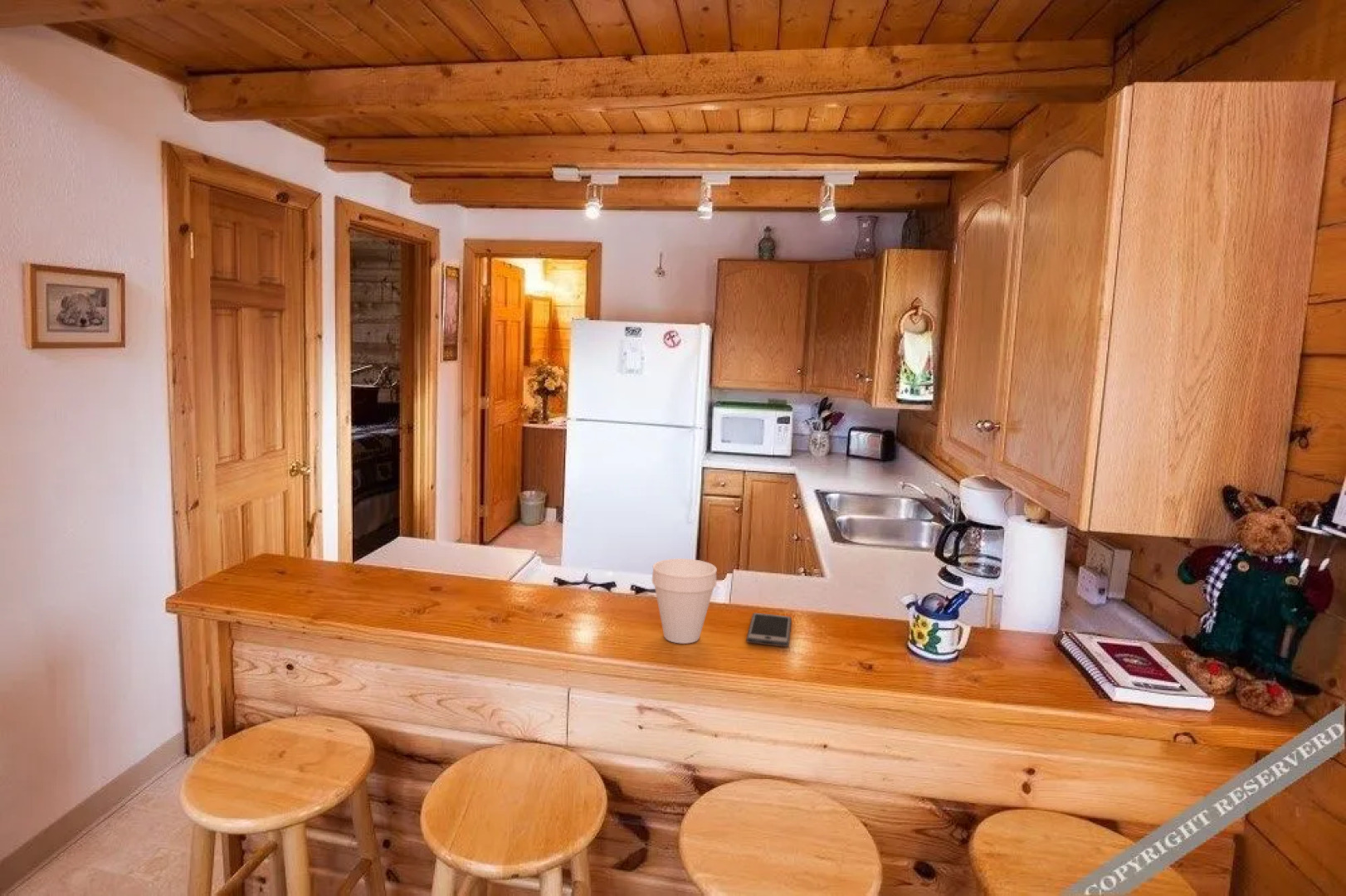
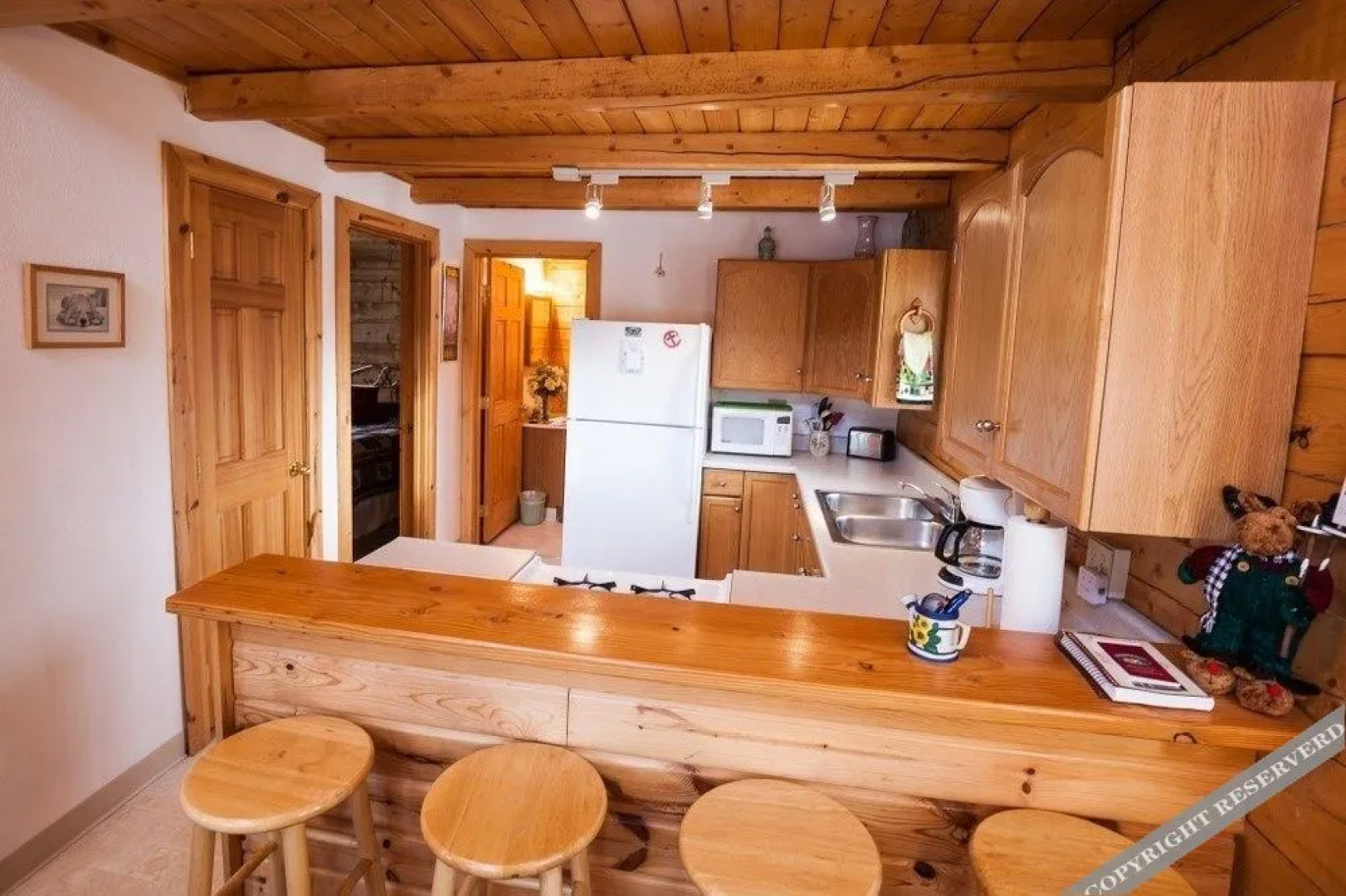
- smartphone (769, 628)
- cup (683, 601)
